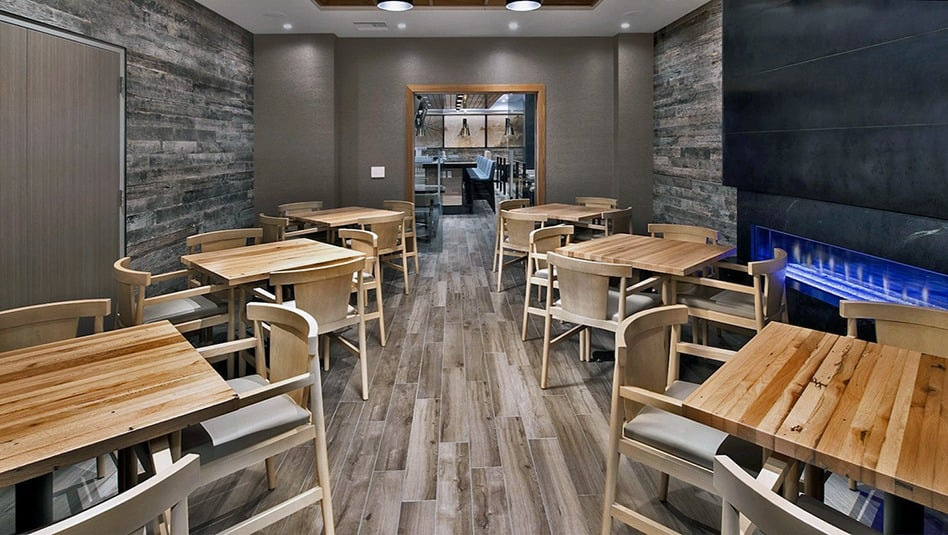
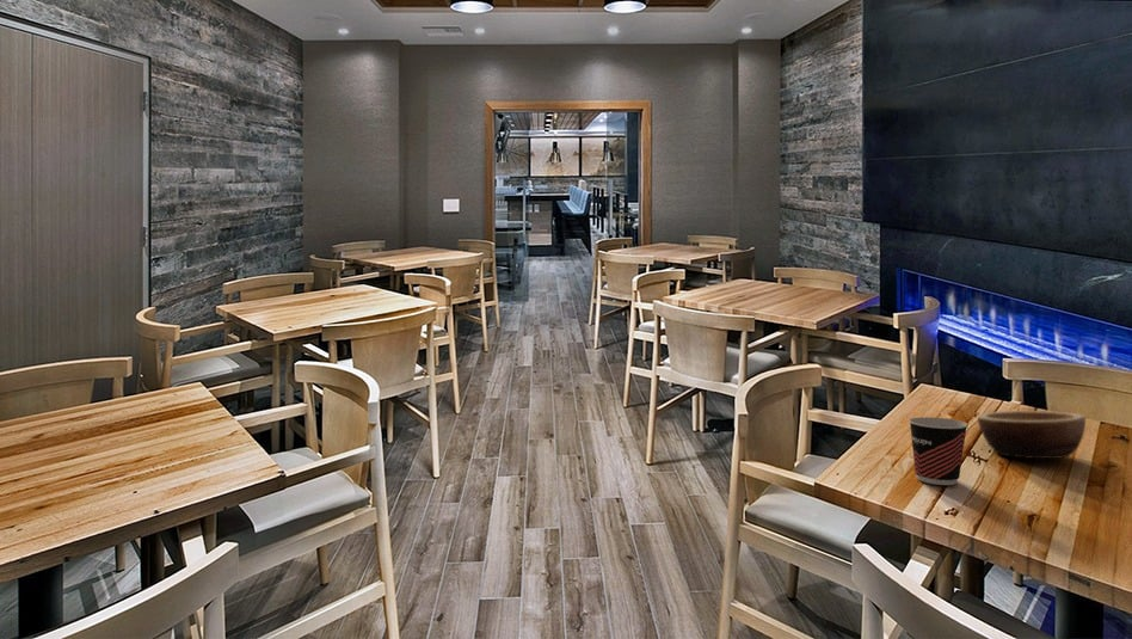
+ cup (936, 450)
+ bowl (1028, 434)
